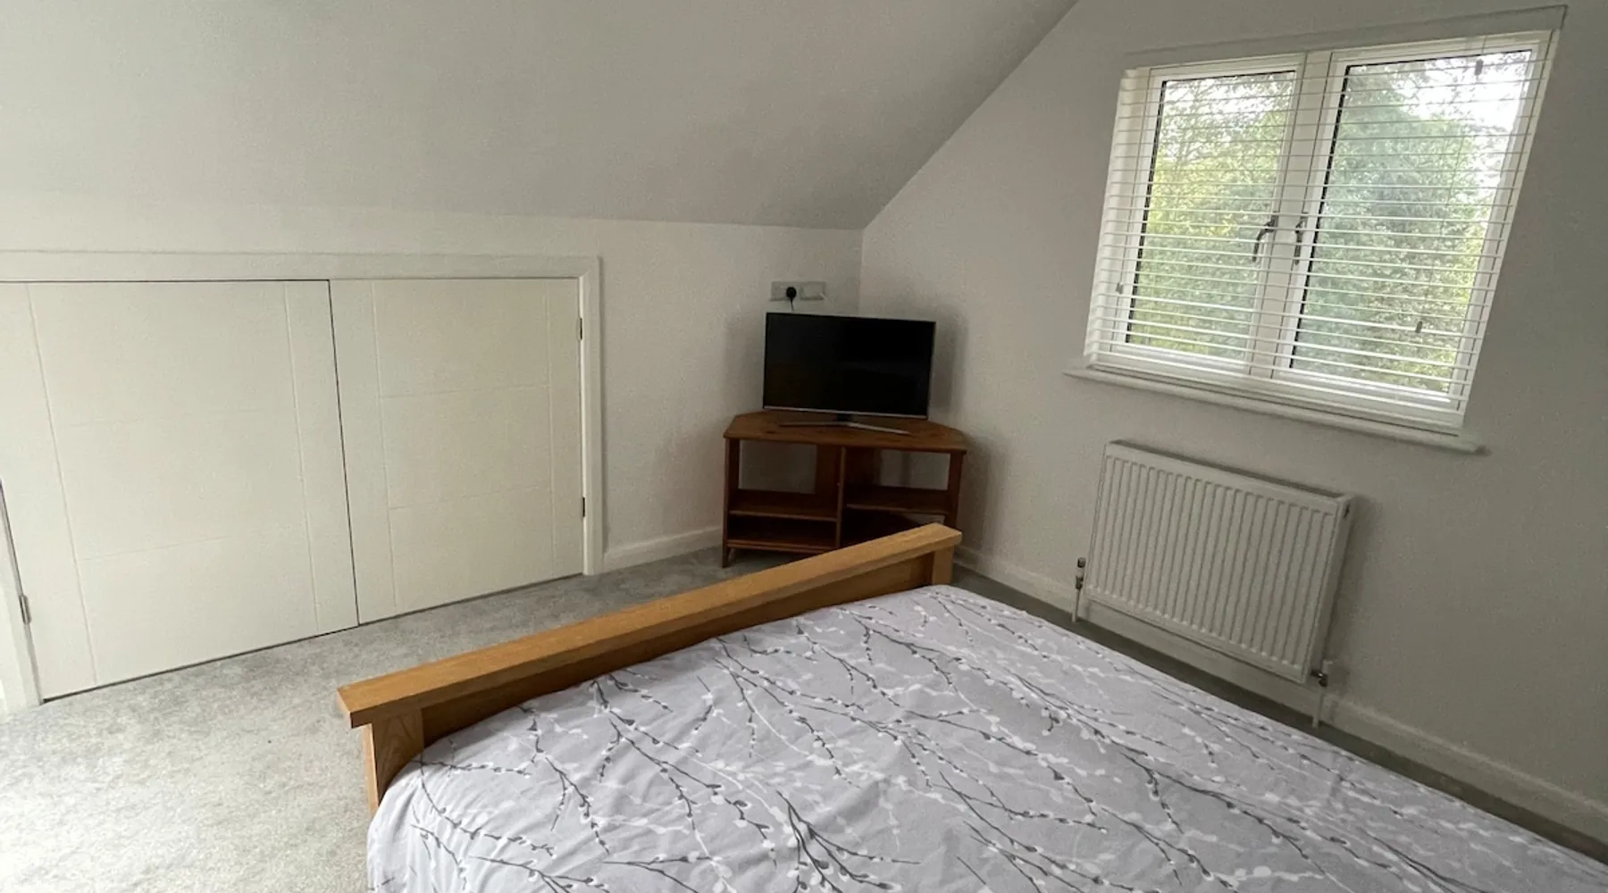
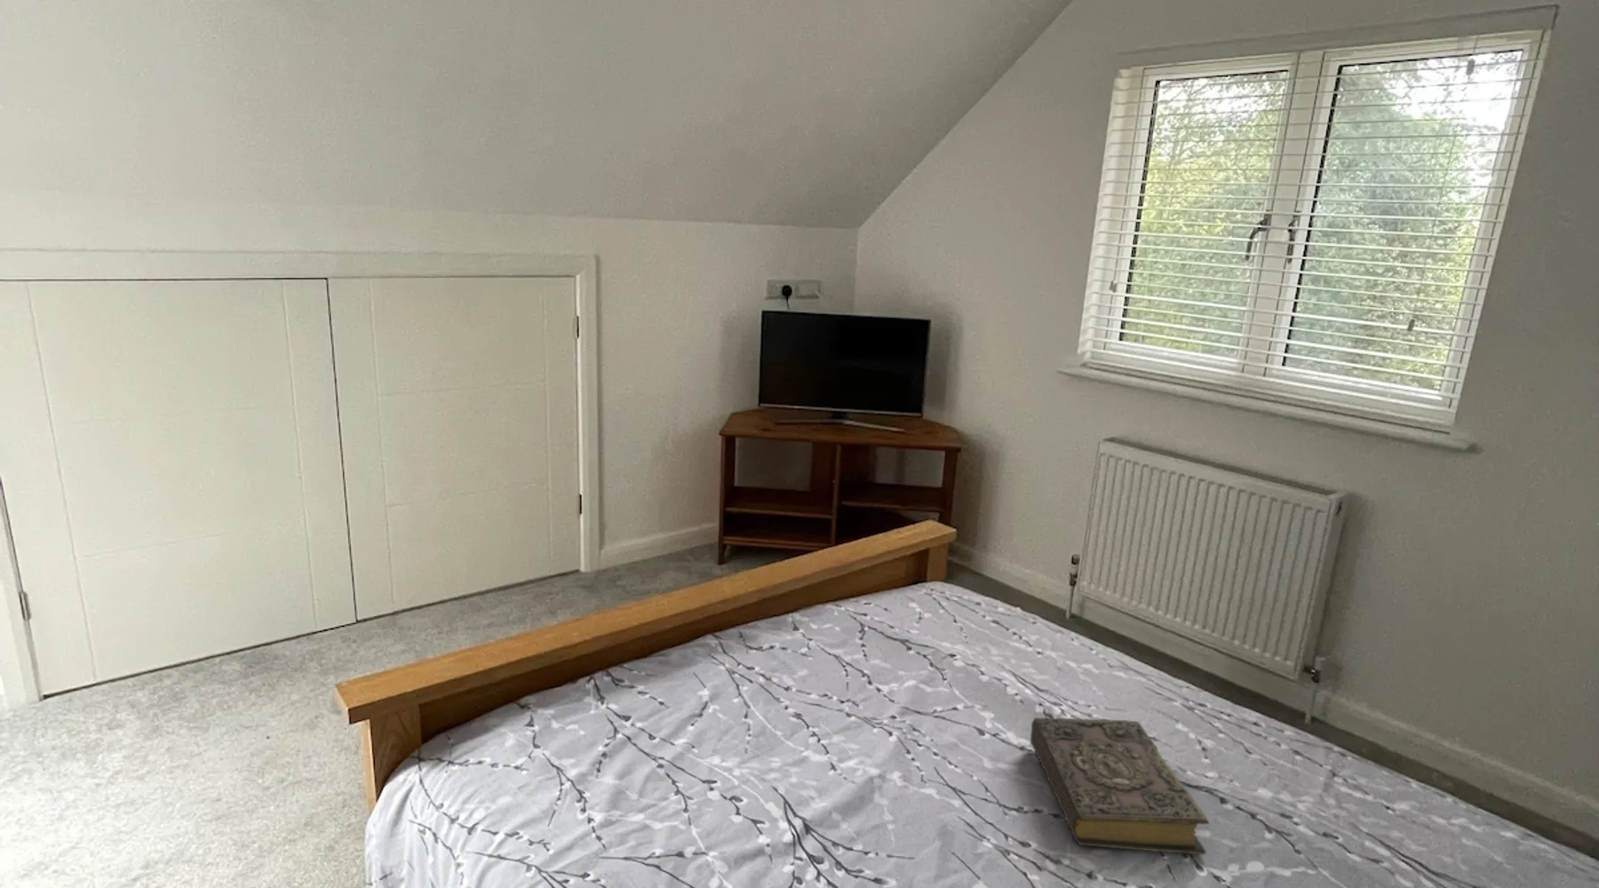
+ book (1110, 776)
